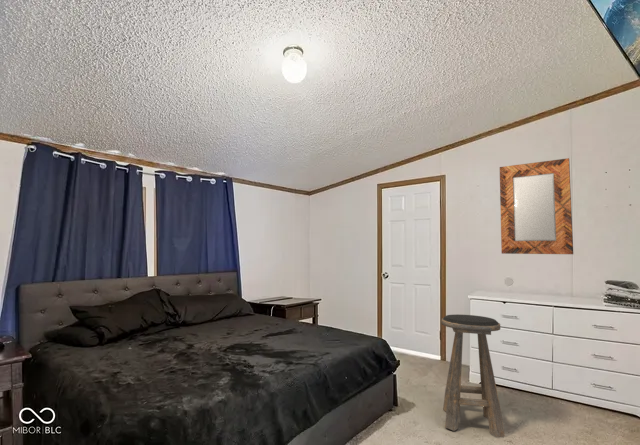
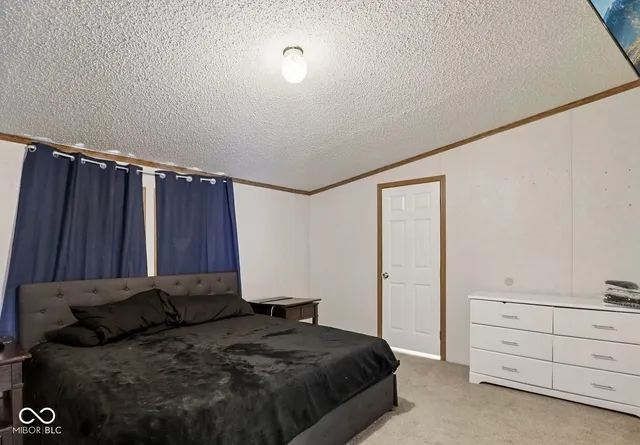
- home mirror (534, 208)
- stool (461, 366)
